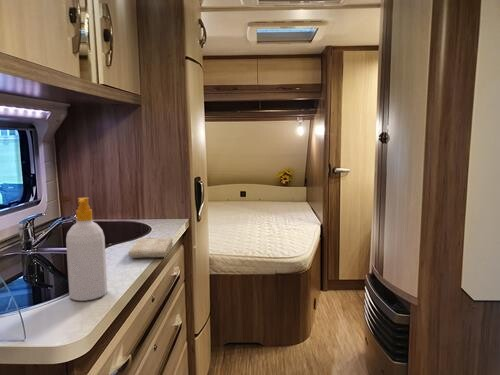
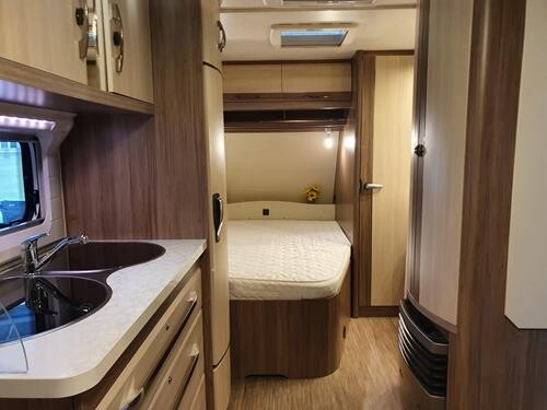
- washcloth (152, 246)
- soap bottle (85, 247)
